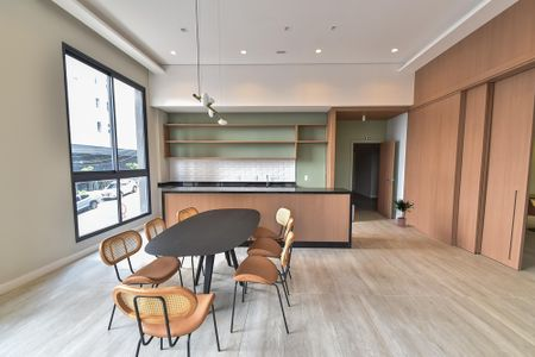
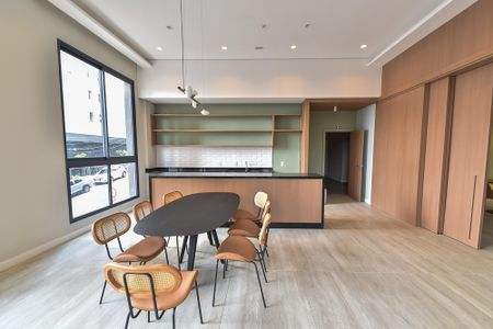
- potted plant (404, 212)
